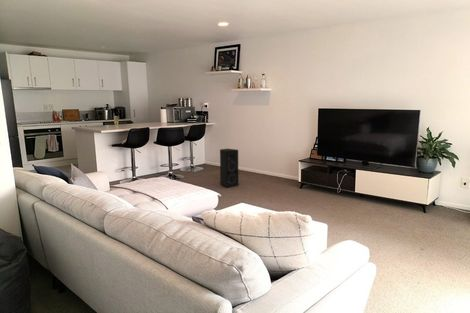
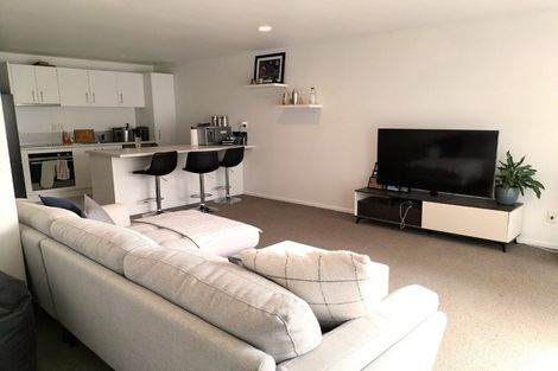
- speaker (228, 167)
